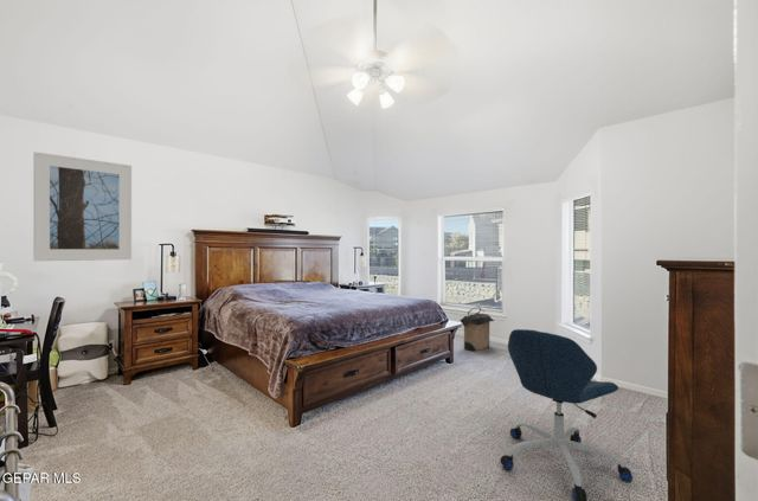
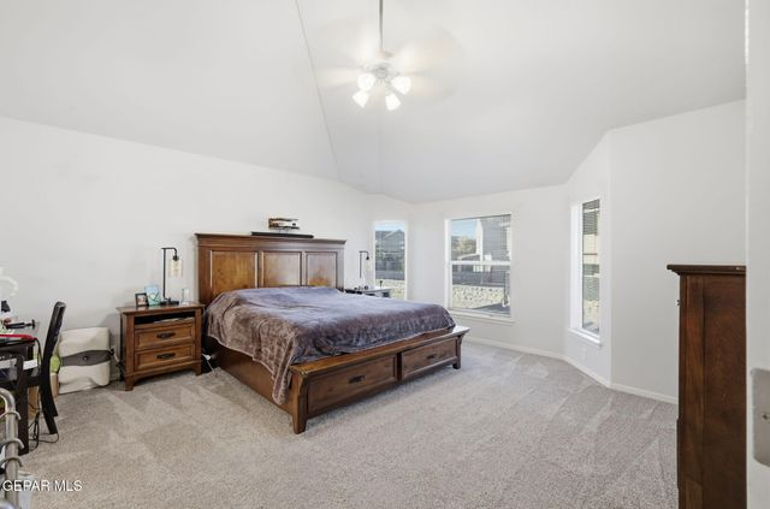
- office chair (559, 392)
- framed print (85, 210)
- laundry hamper (476, 326)
